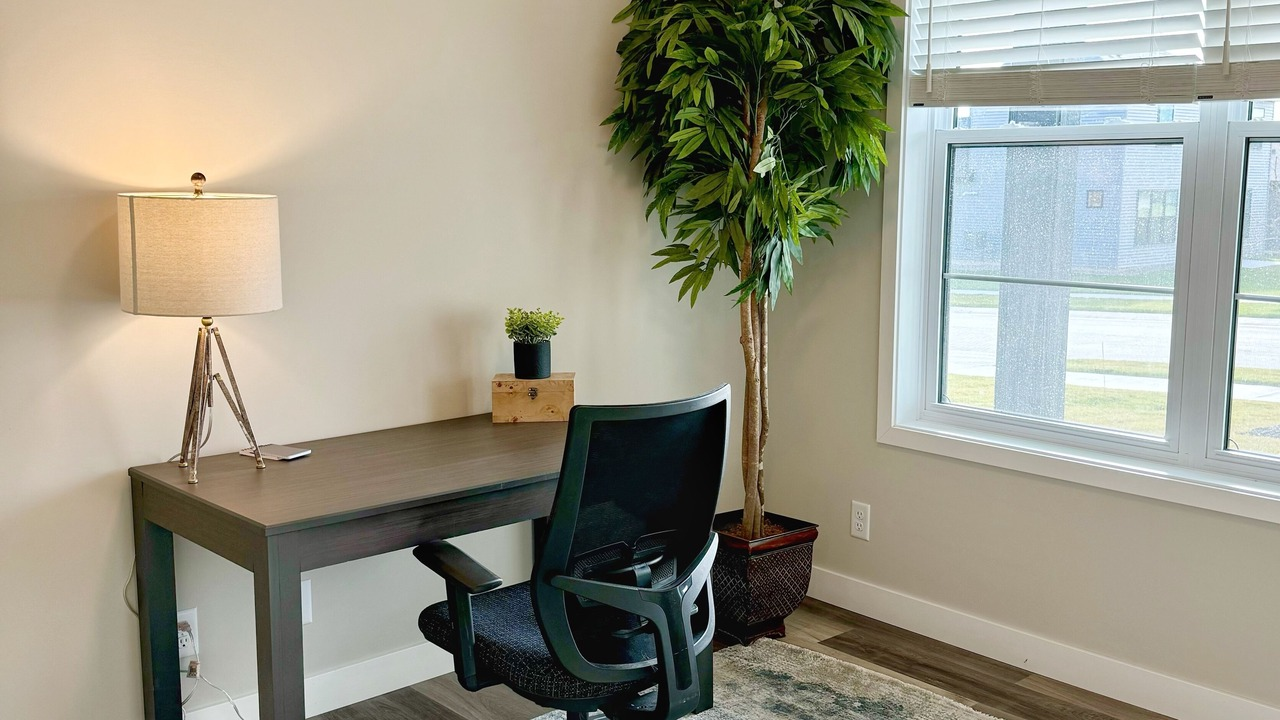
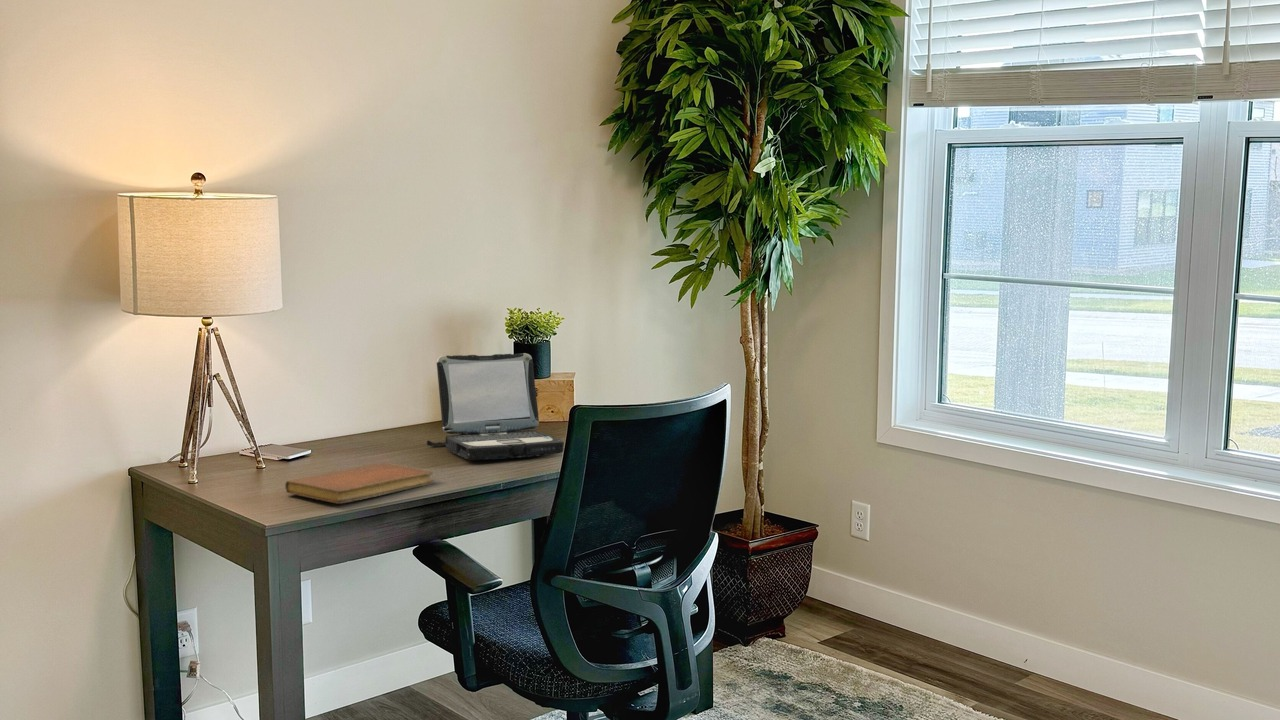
+ notebook (361, 481)
+ laptop (497, 403)
